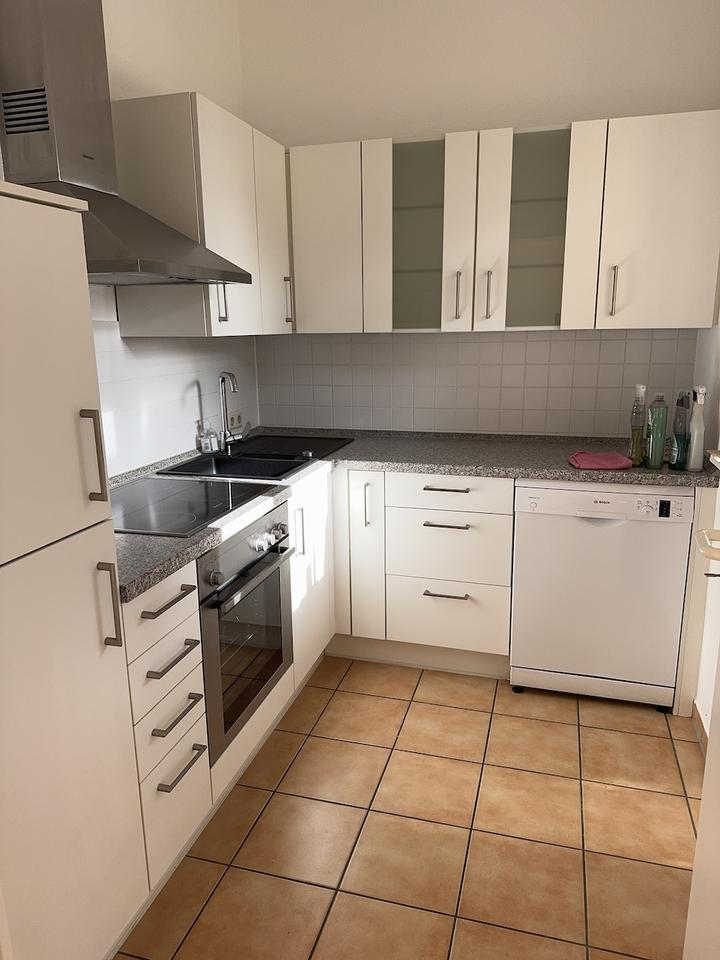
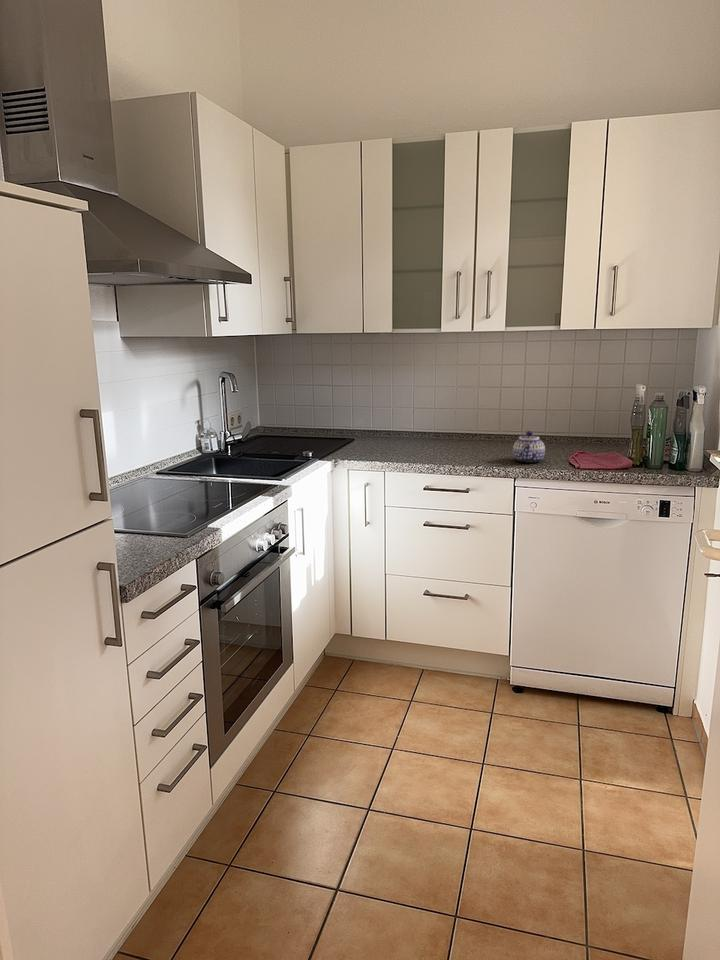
+ teapot (529, 445)
